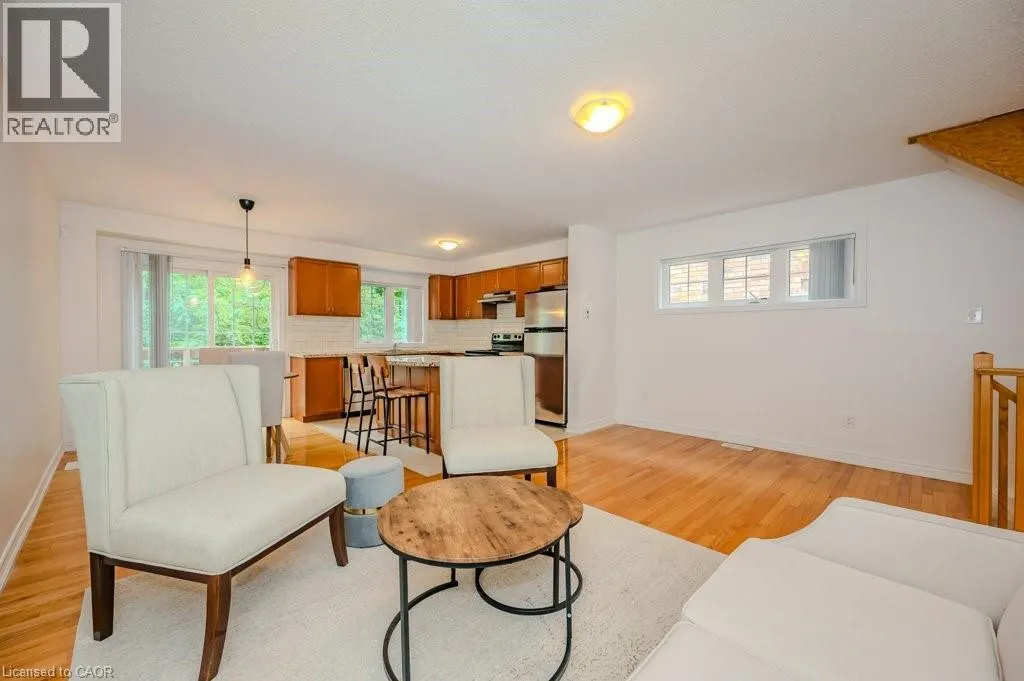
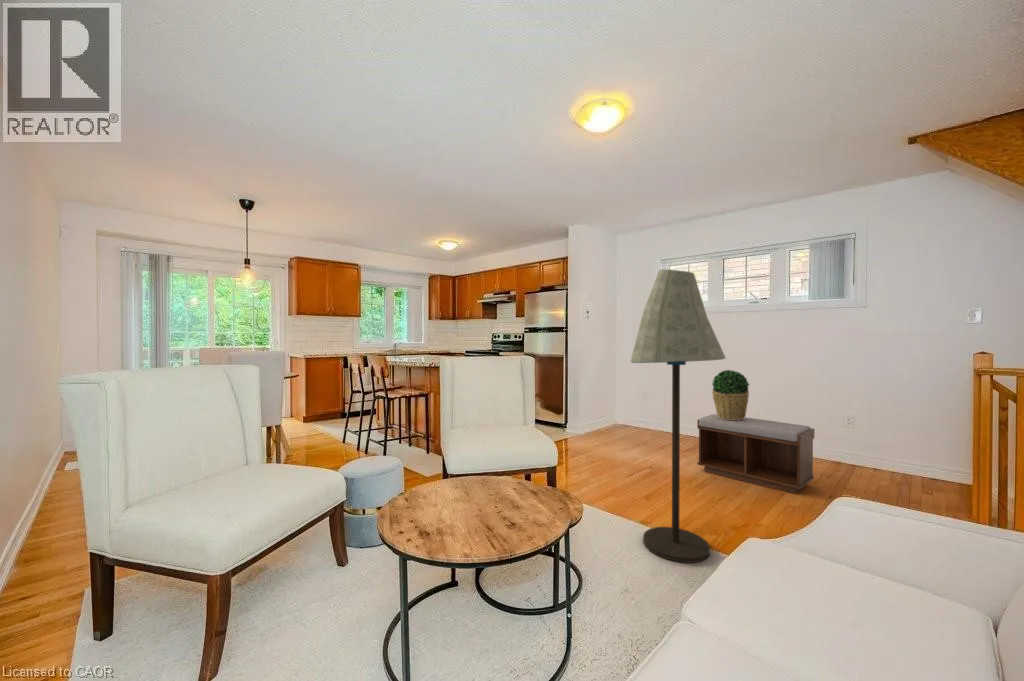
+ floor lamp (675, 407)
+ potted plant (731, 394)
+ bench (752, 449)
